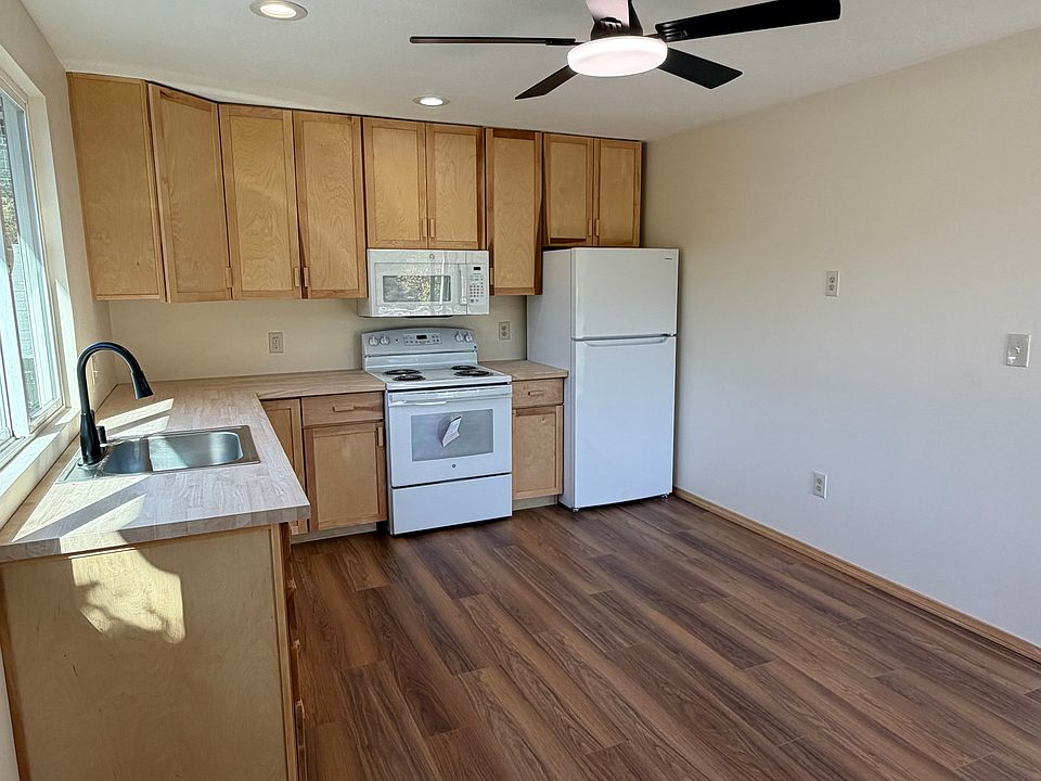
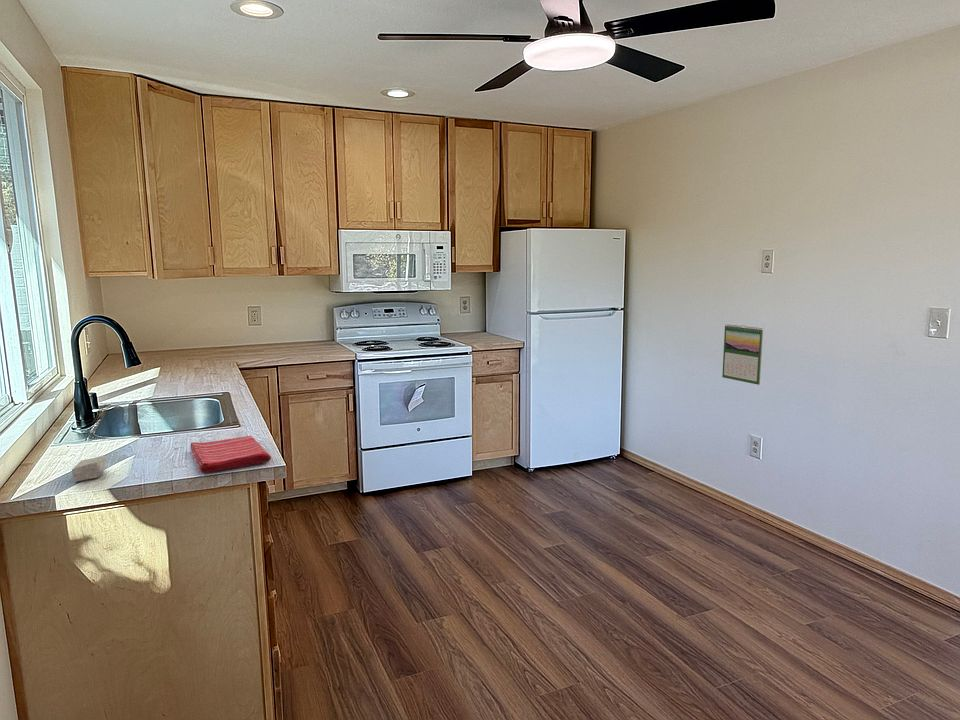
+ dish towel (229, 451)
+ calendar (741, 353)
+ soap bar (90, 466)
